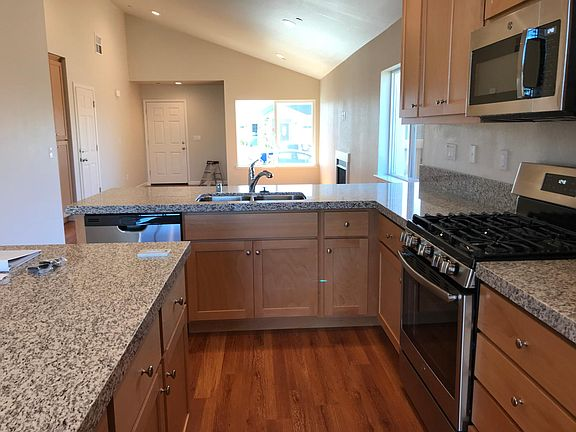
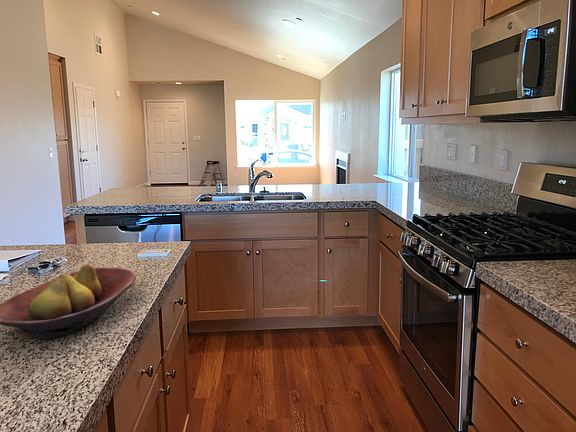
+ fruit bowl (72, 293)
